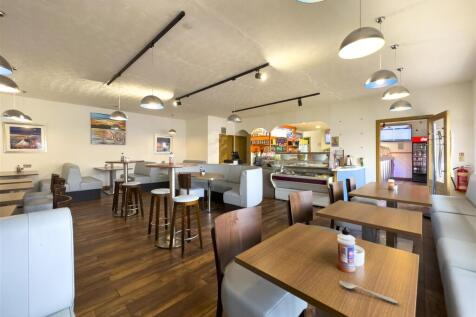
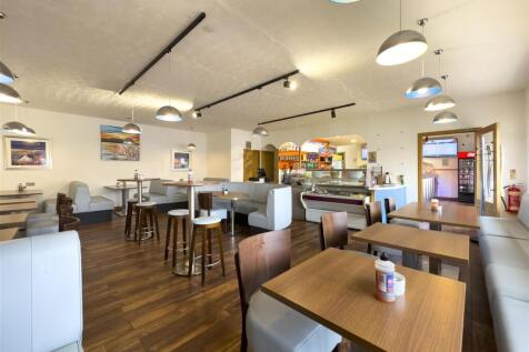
- spoon (366, 290)
